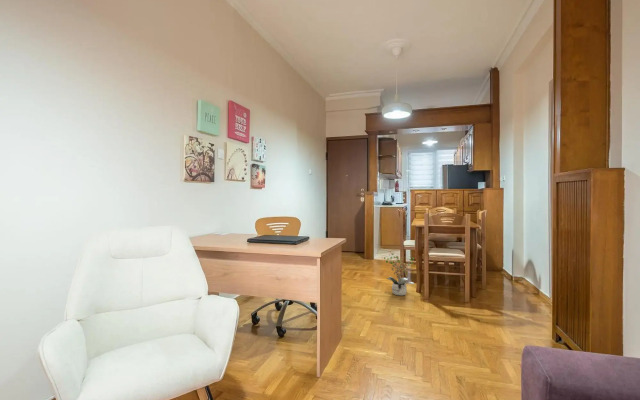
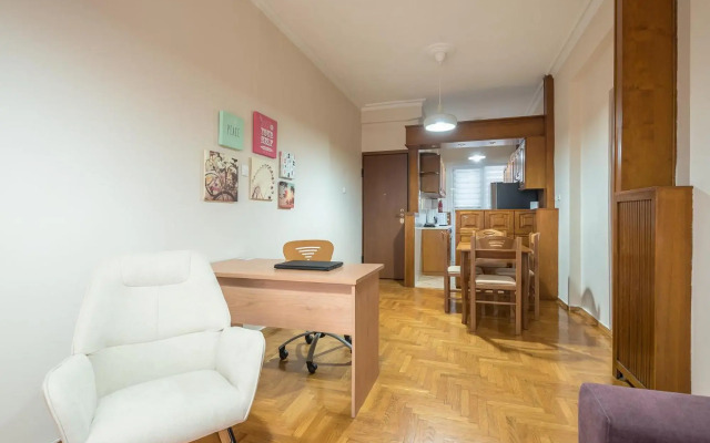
- potted plant (399, 274)
